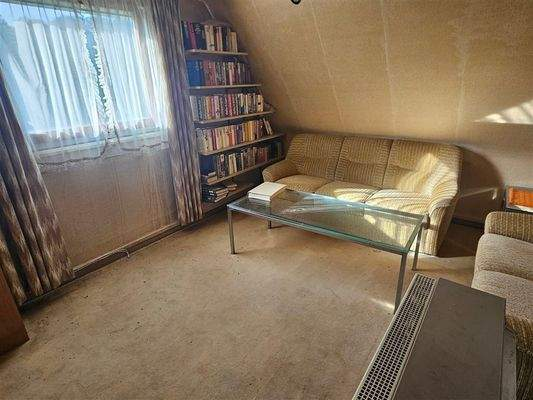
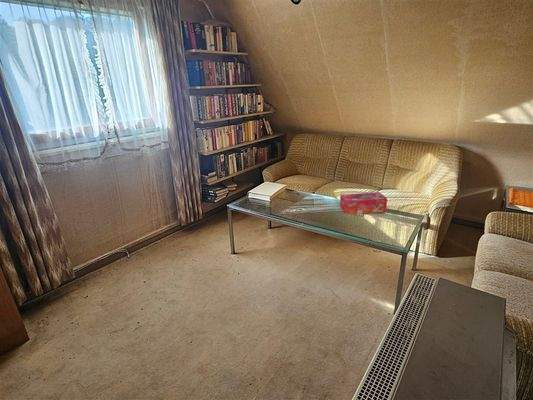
+ tissue box (362, 202)
